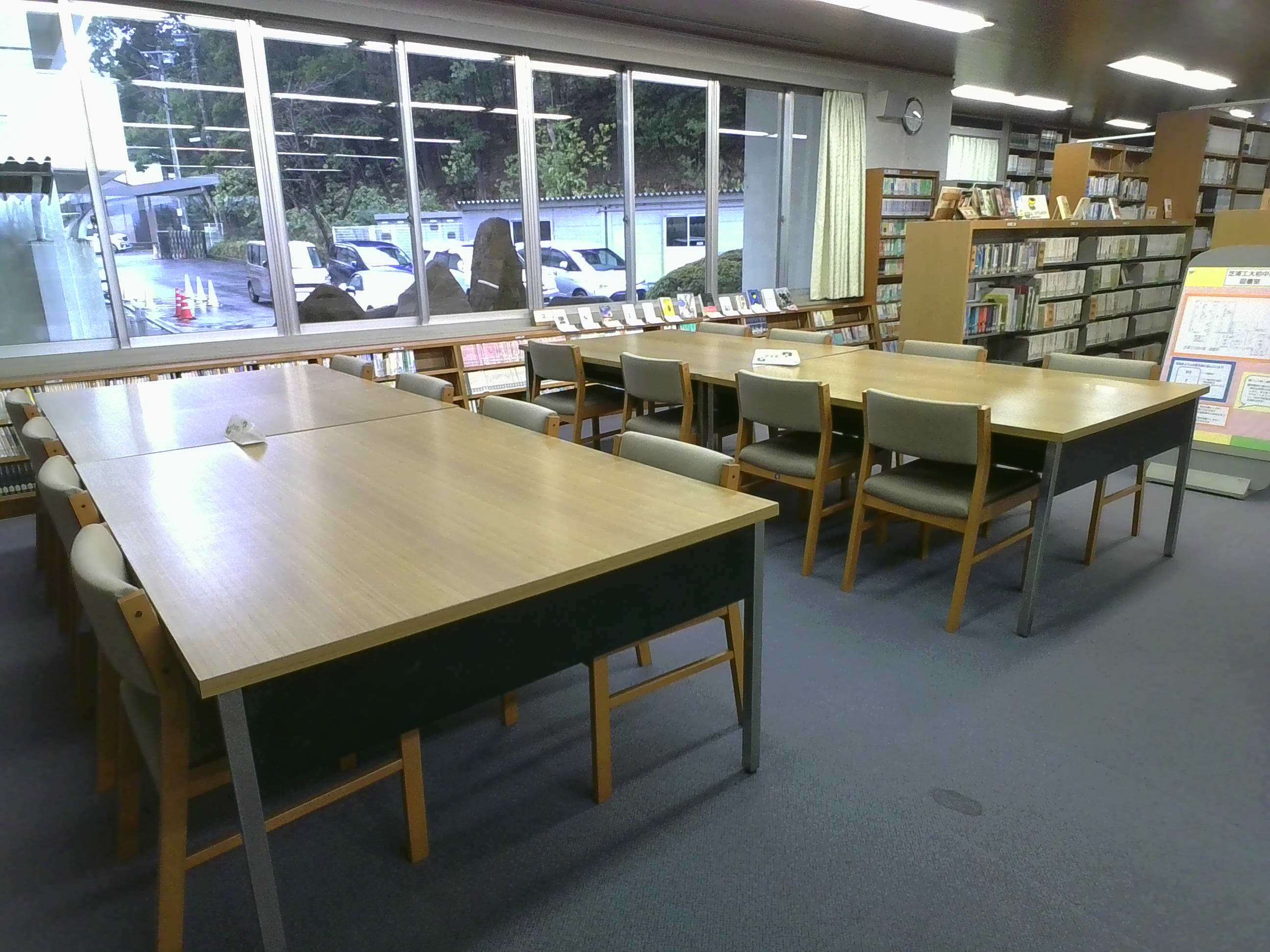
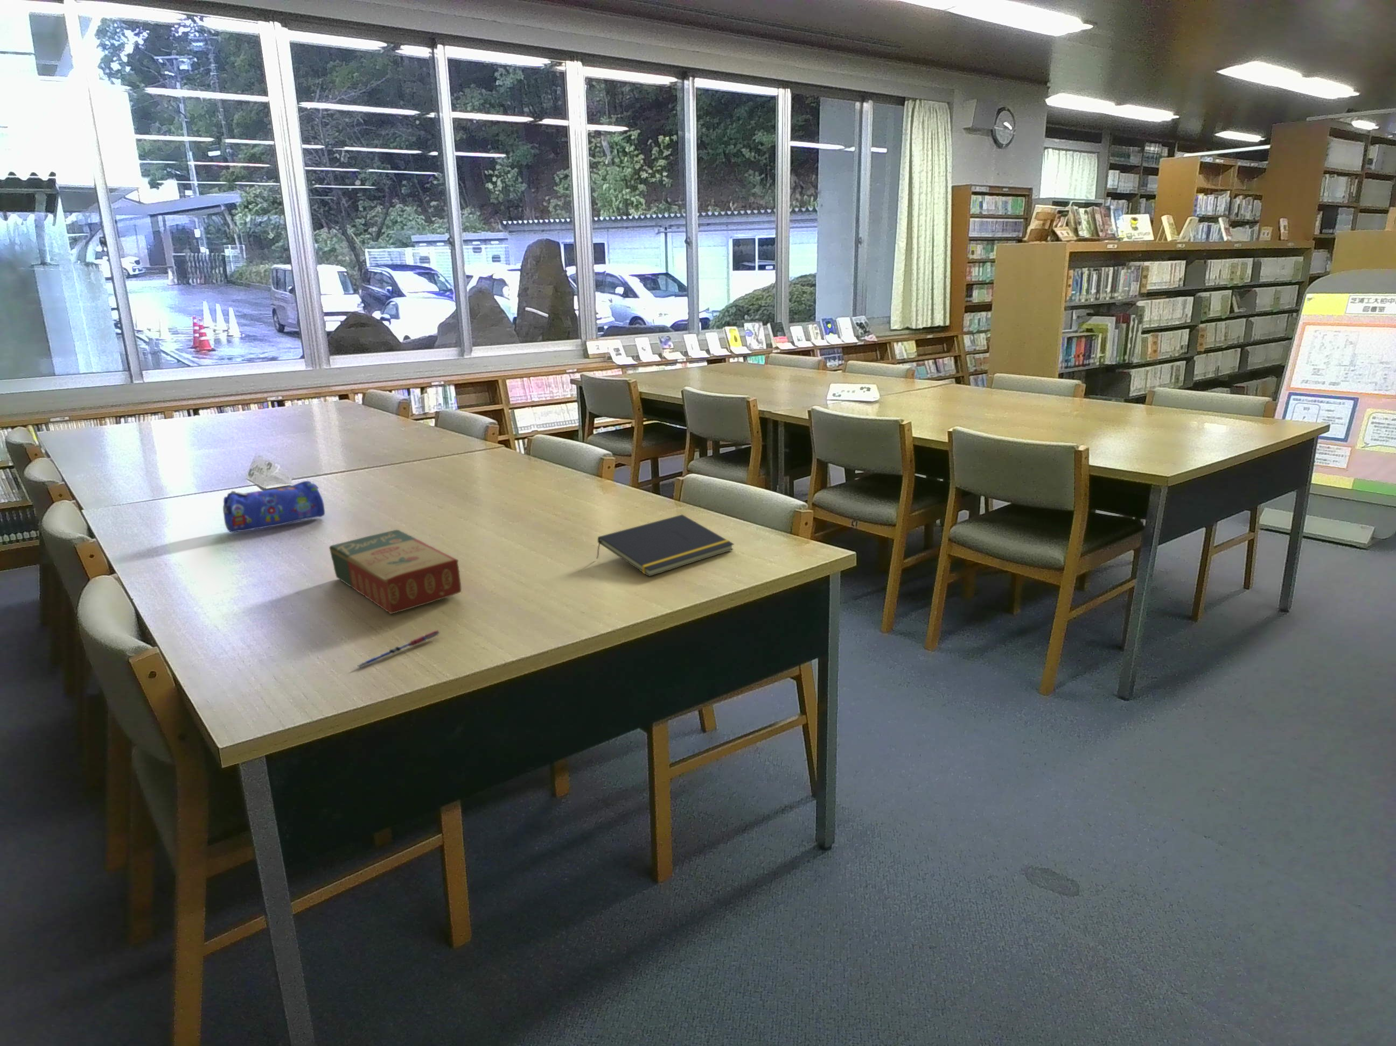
+ pen (400, 647)
+ book (394, 568)
+ notepad (667, 543)
+ pencil case (273, 505)
